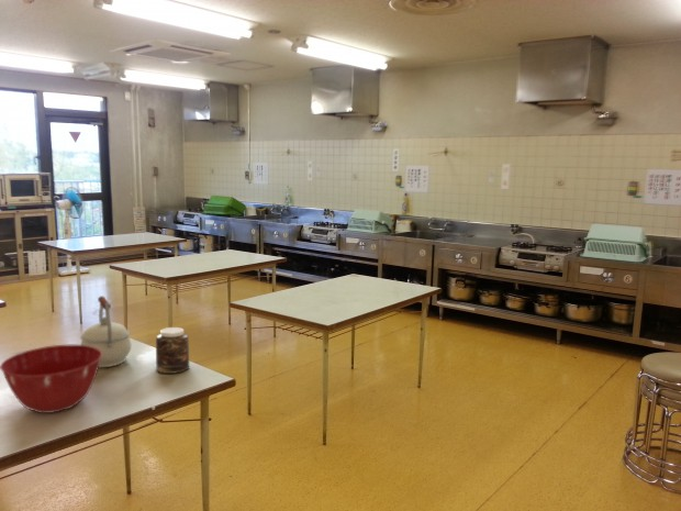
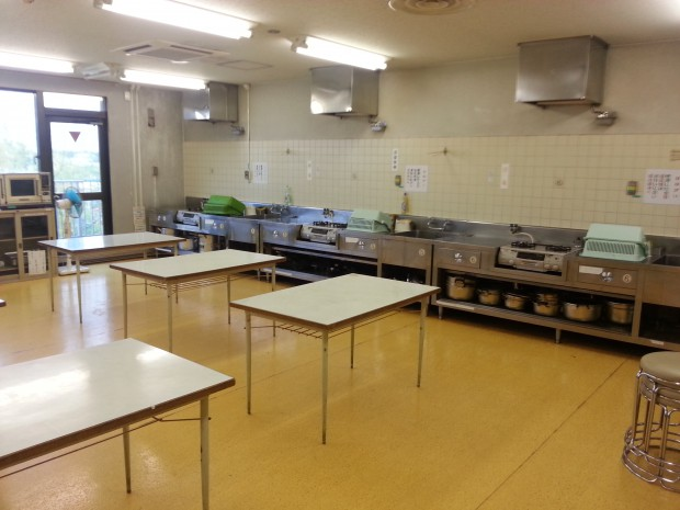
- kettle (104, 330)
- jar (172, 348)
- mixing bowl (54, 381)
